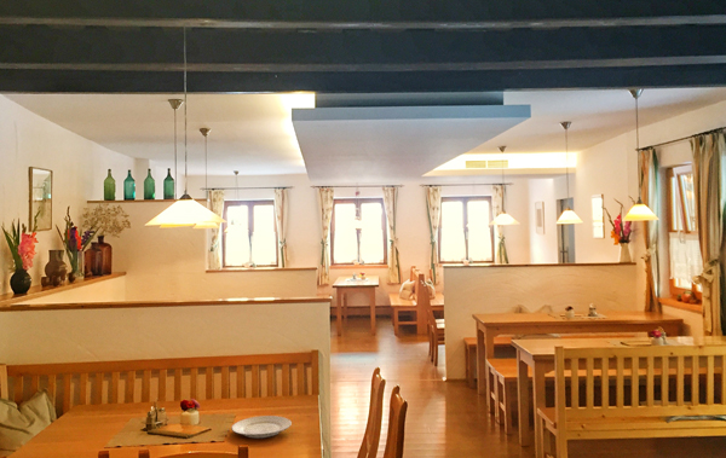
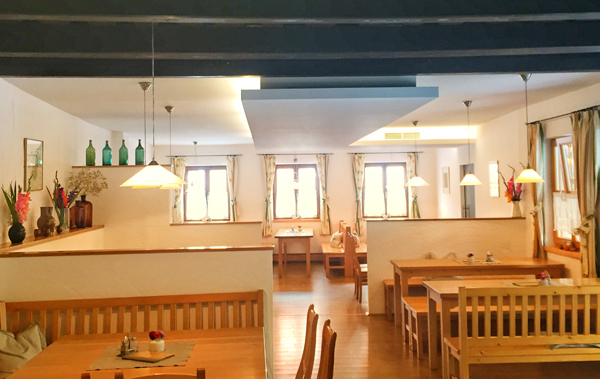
- plate (261, 428)
